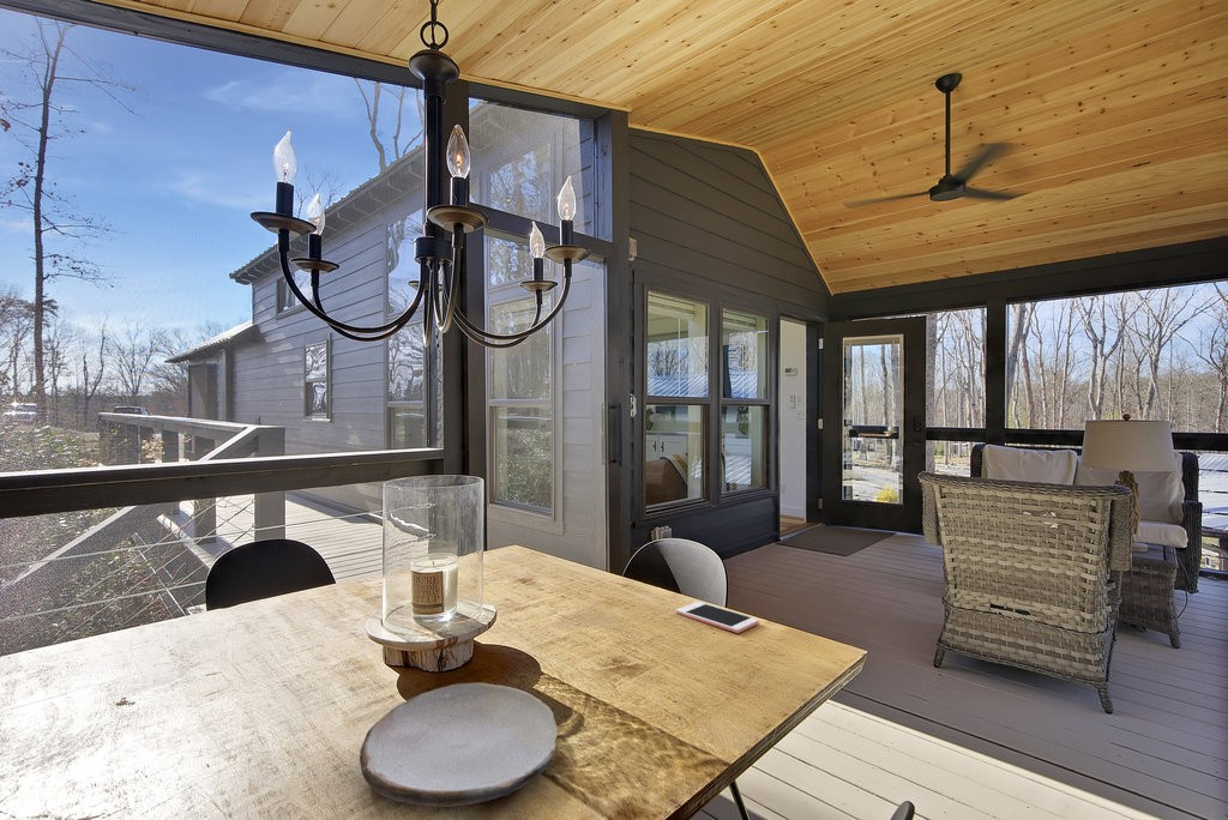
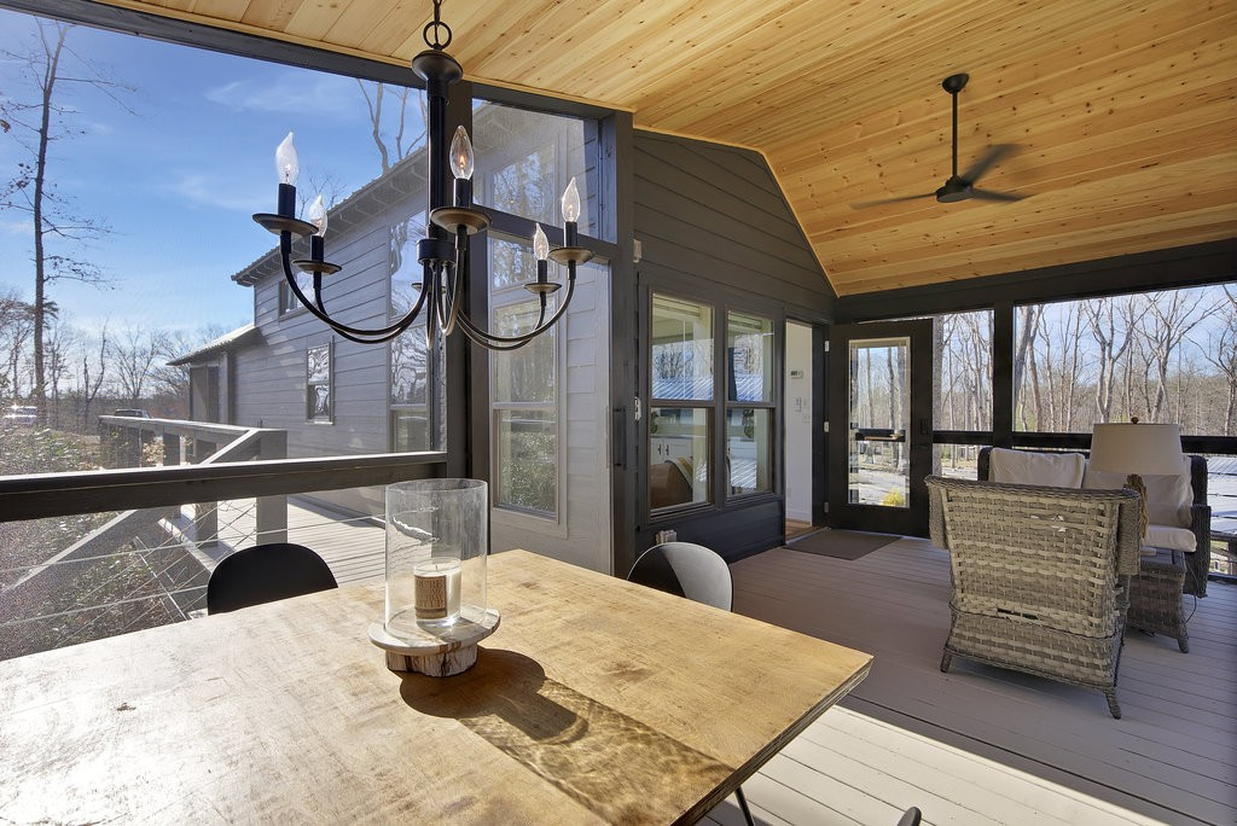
- plate (463, 741)
- cell phone (716, 616)
